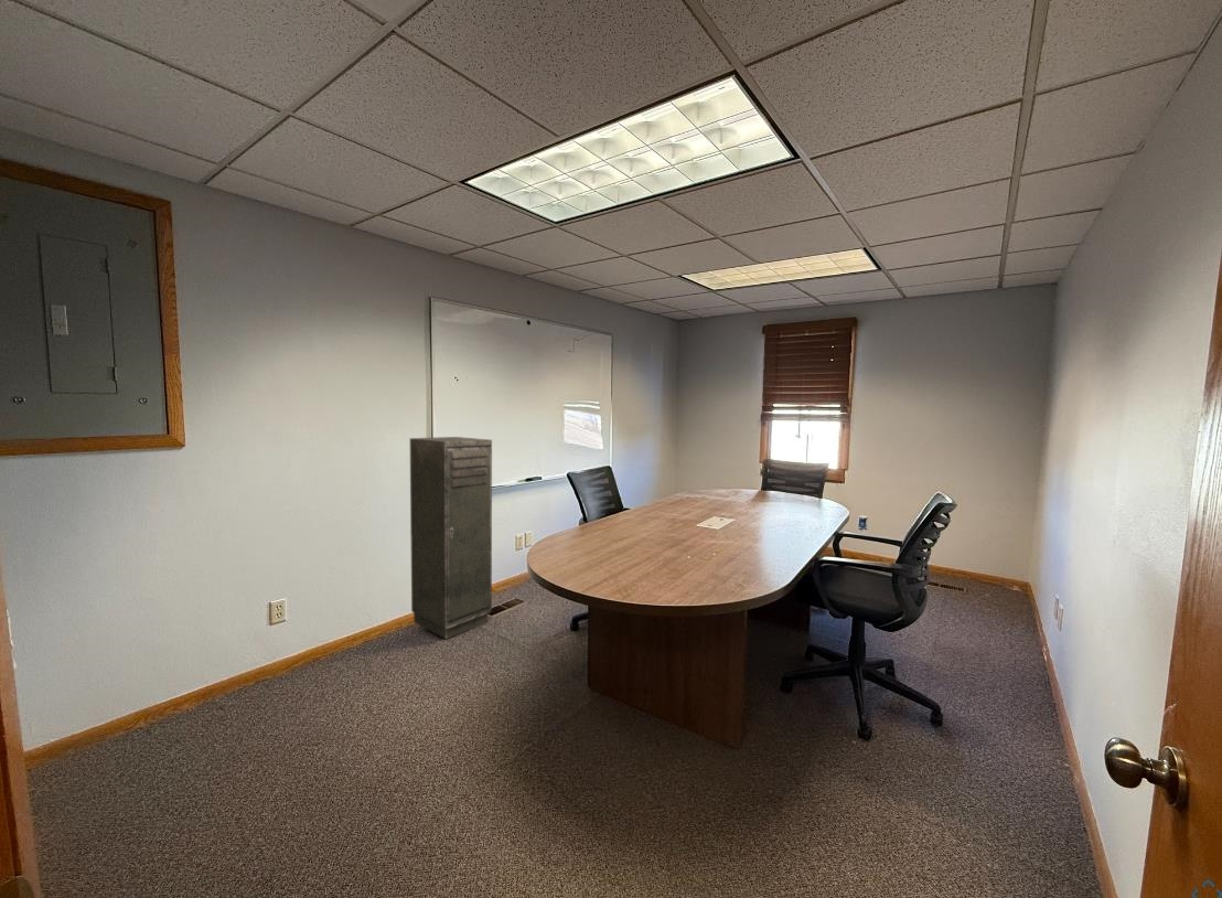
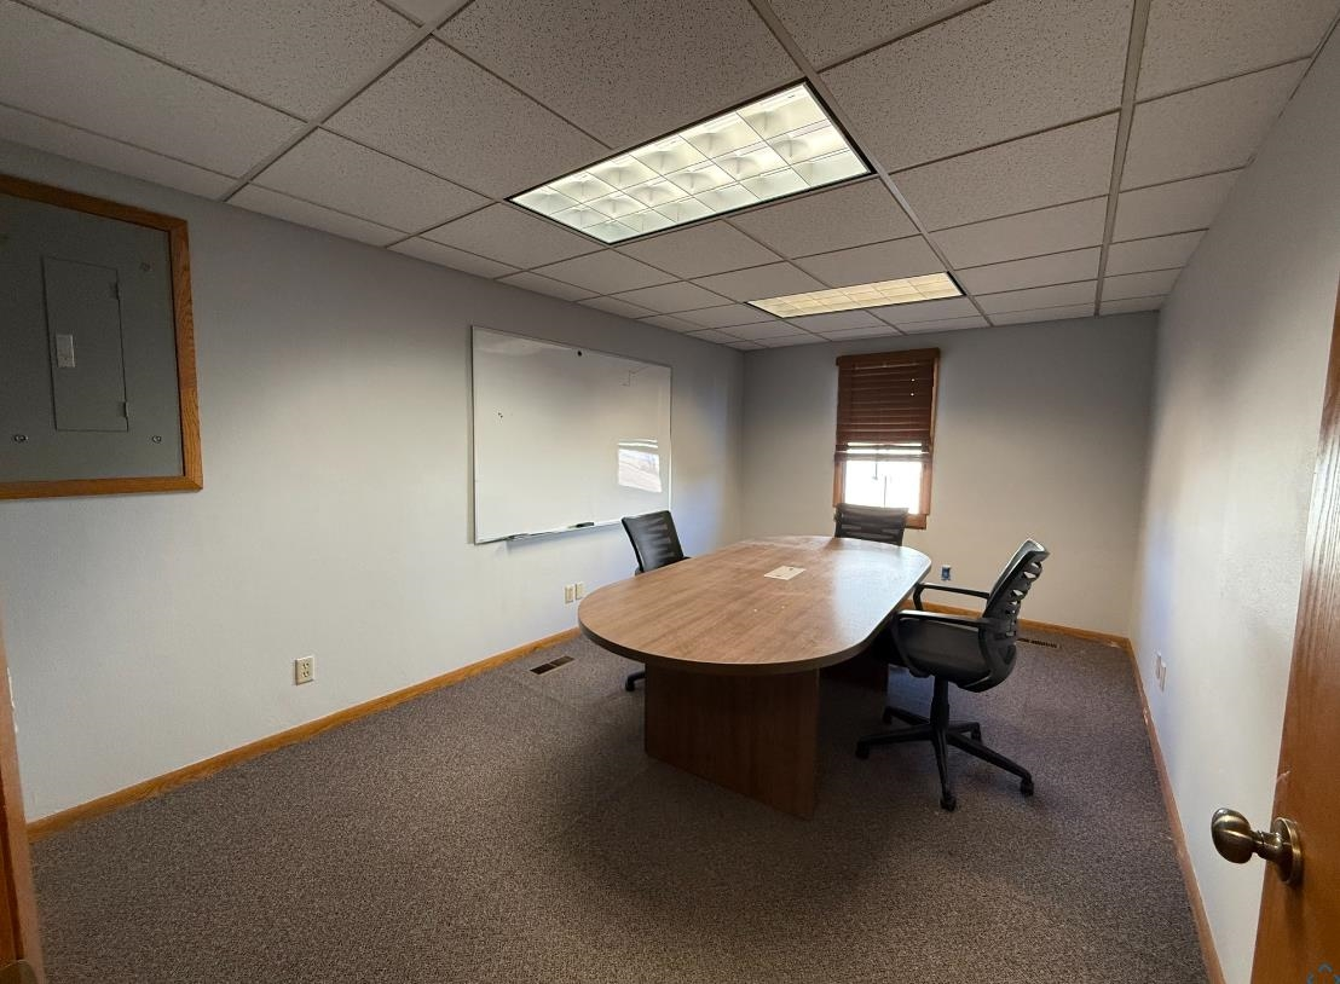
- storage cabinet (451, 532)
